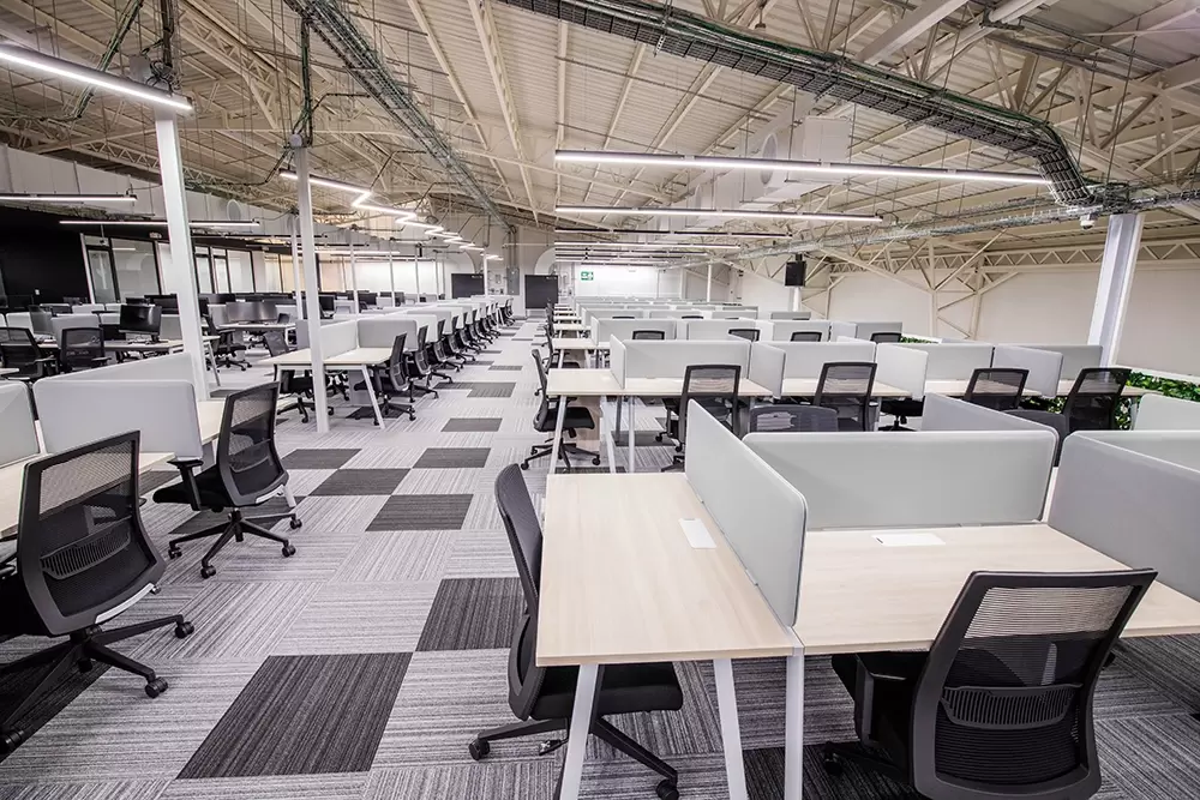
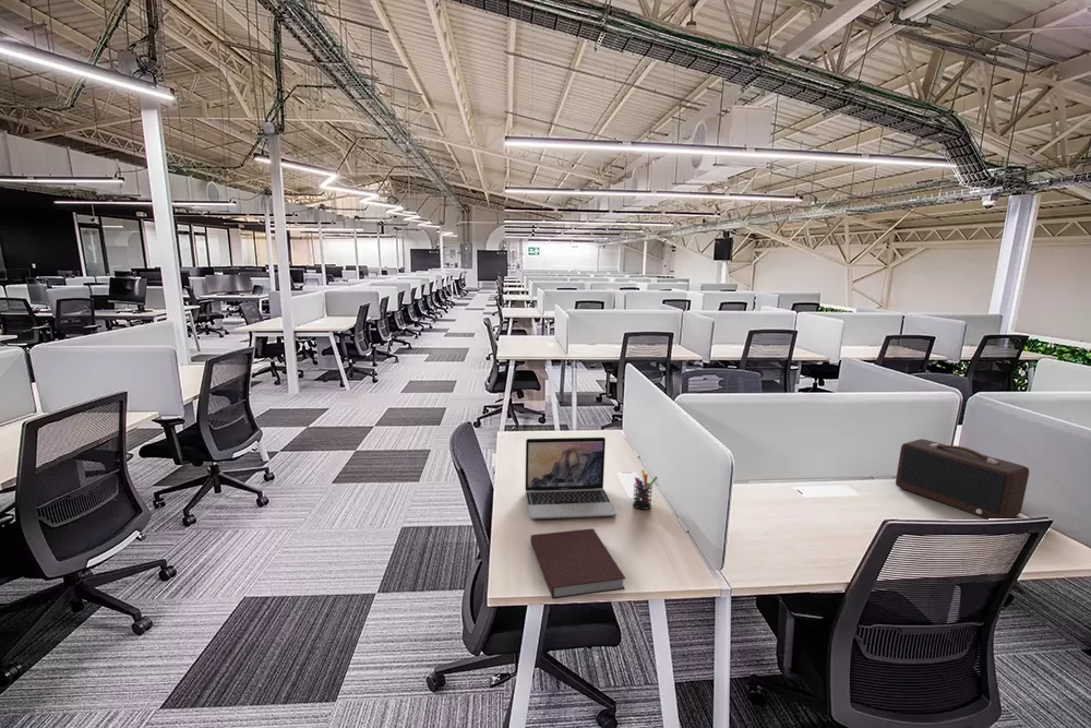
+ speaker (958, 474)
+ notebook (574, 560)
+ pen holder (645, 488)
+ laptop (570, 476)
